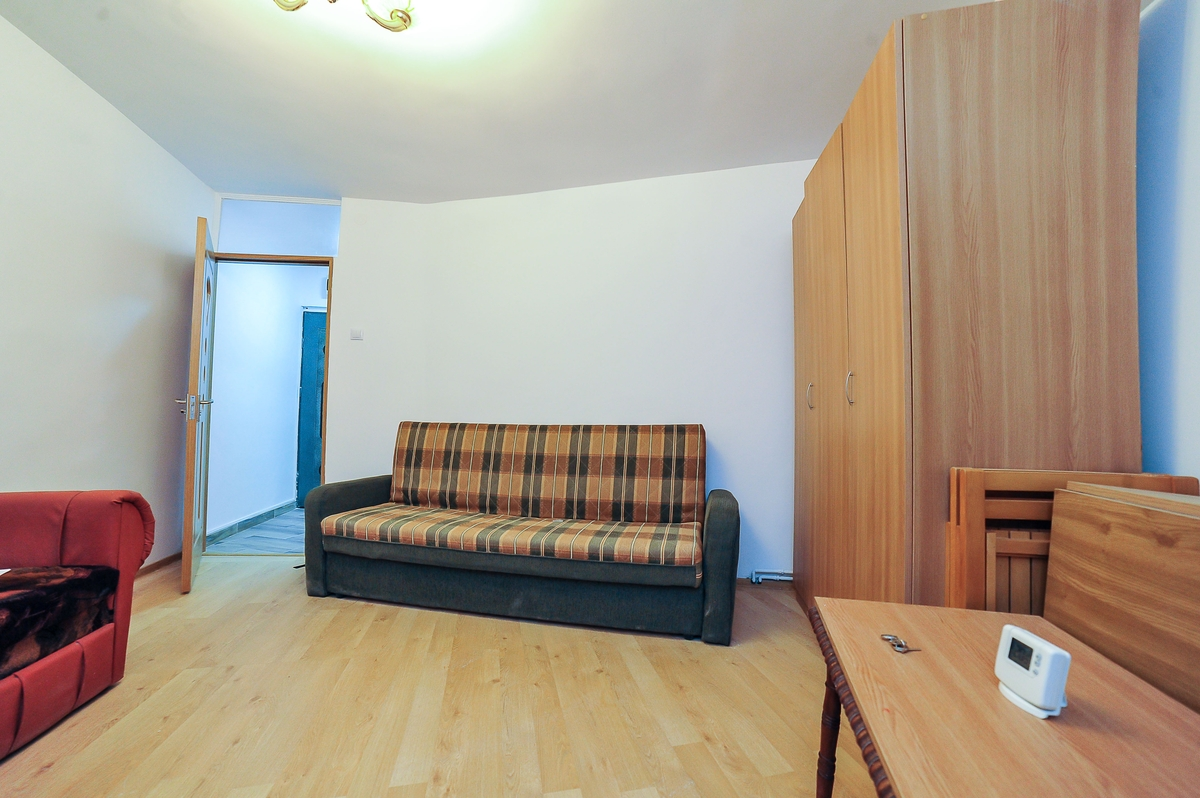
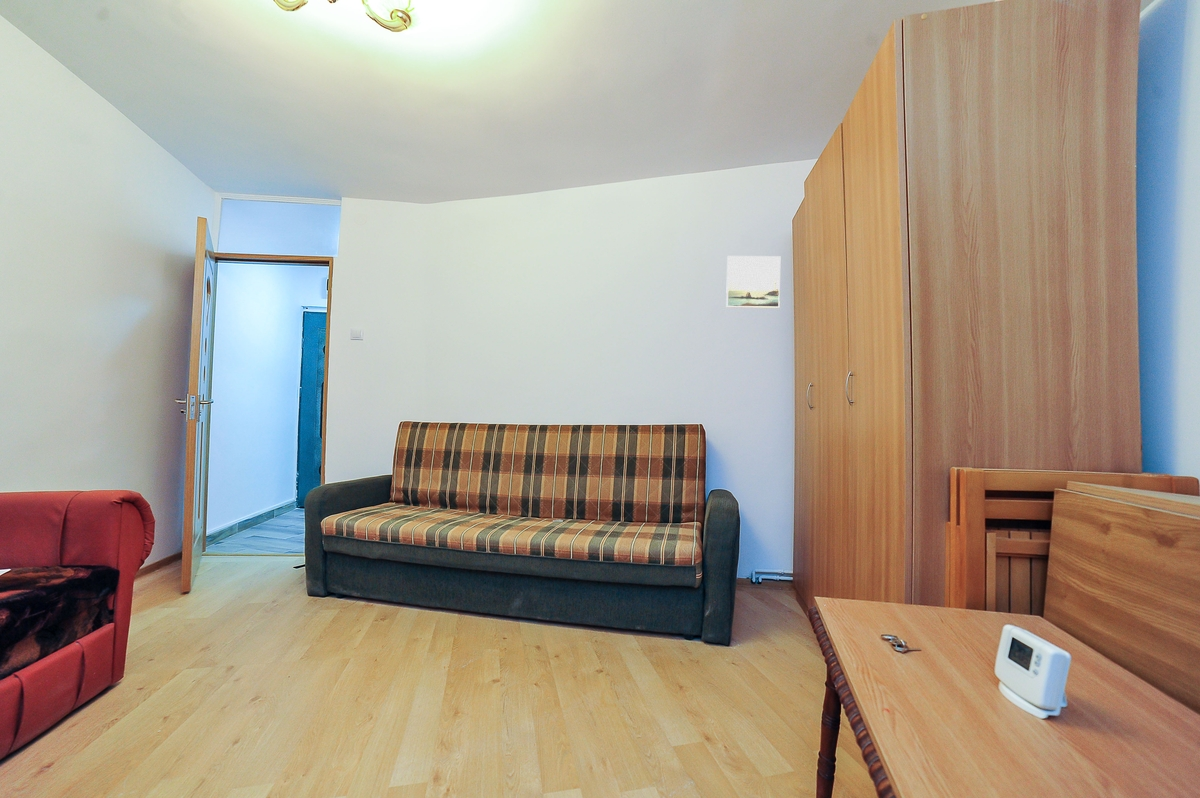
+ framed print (753, 282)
